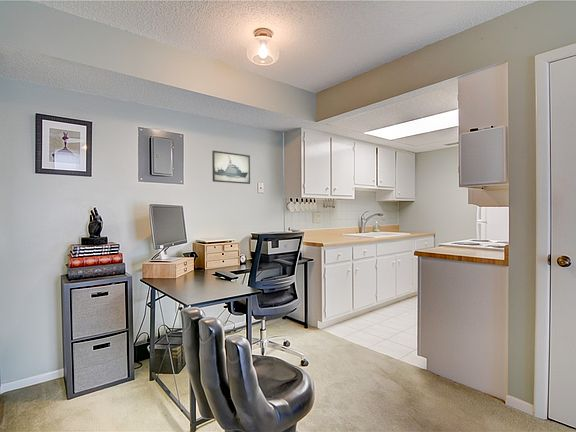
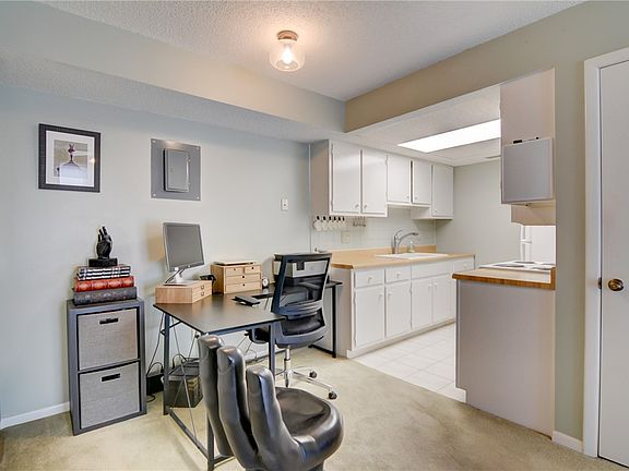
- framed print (232, 167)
